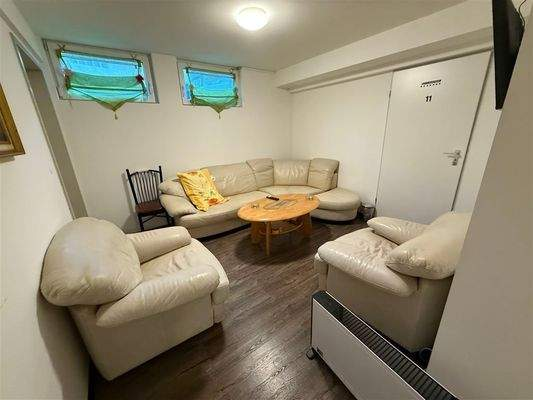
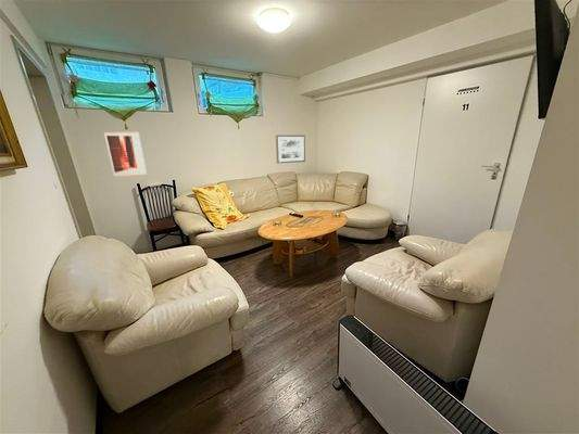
+ wall art (126, 154)
+ wall art (291, 149)
